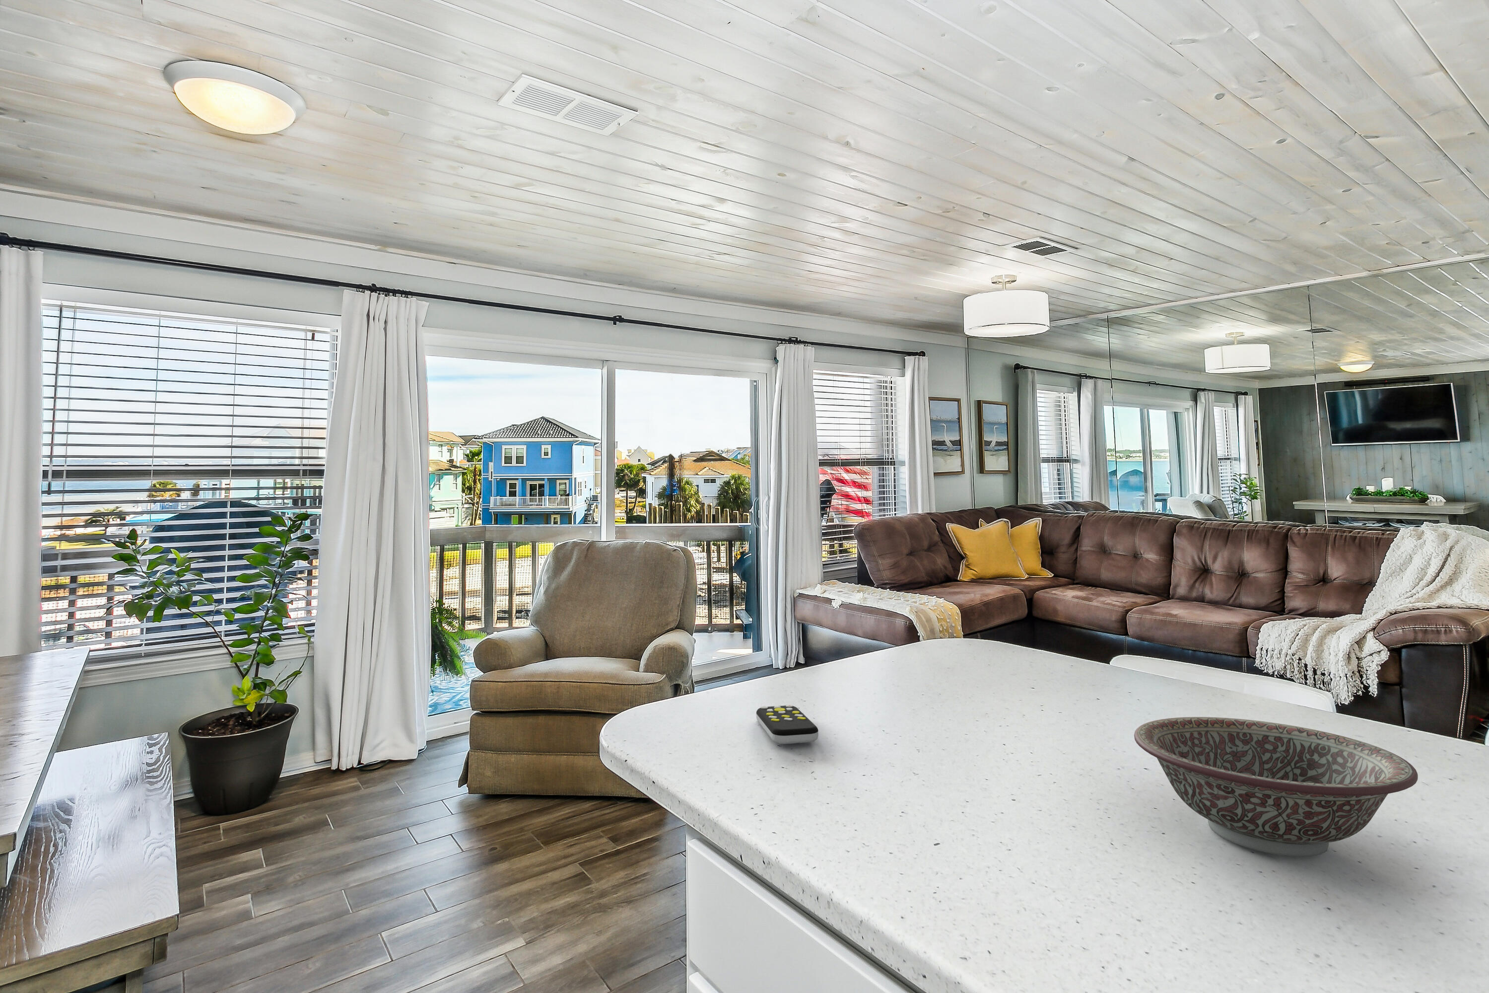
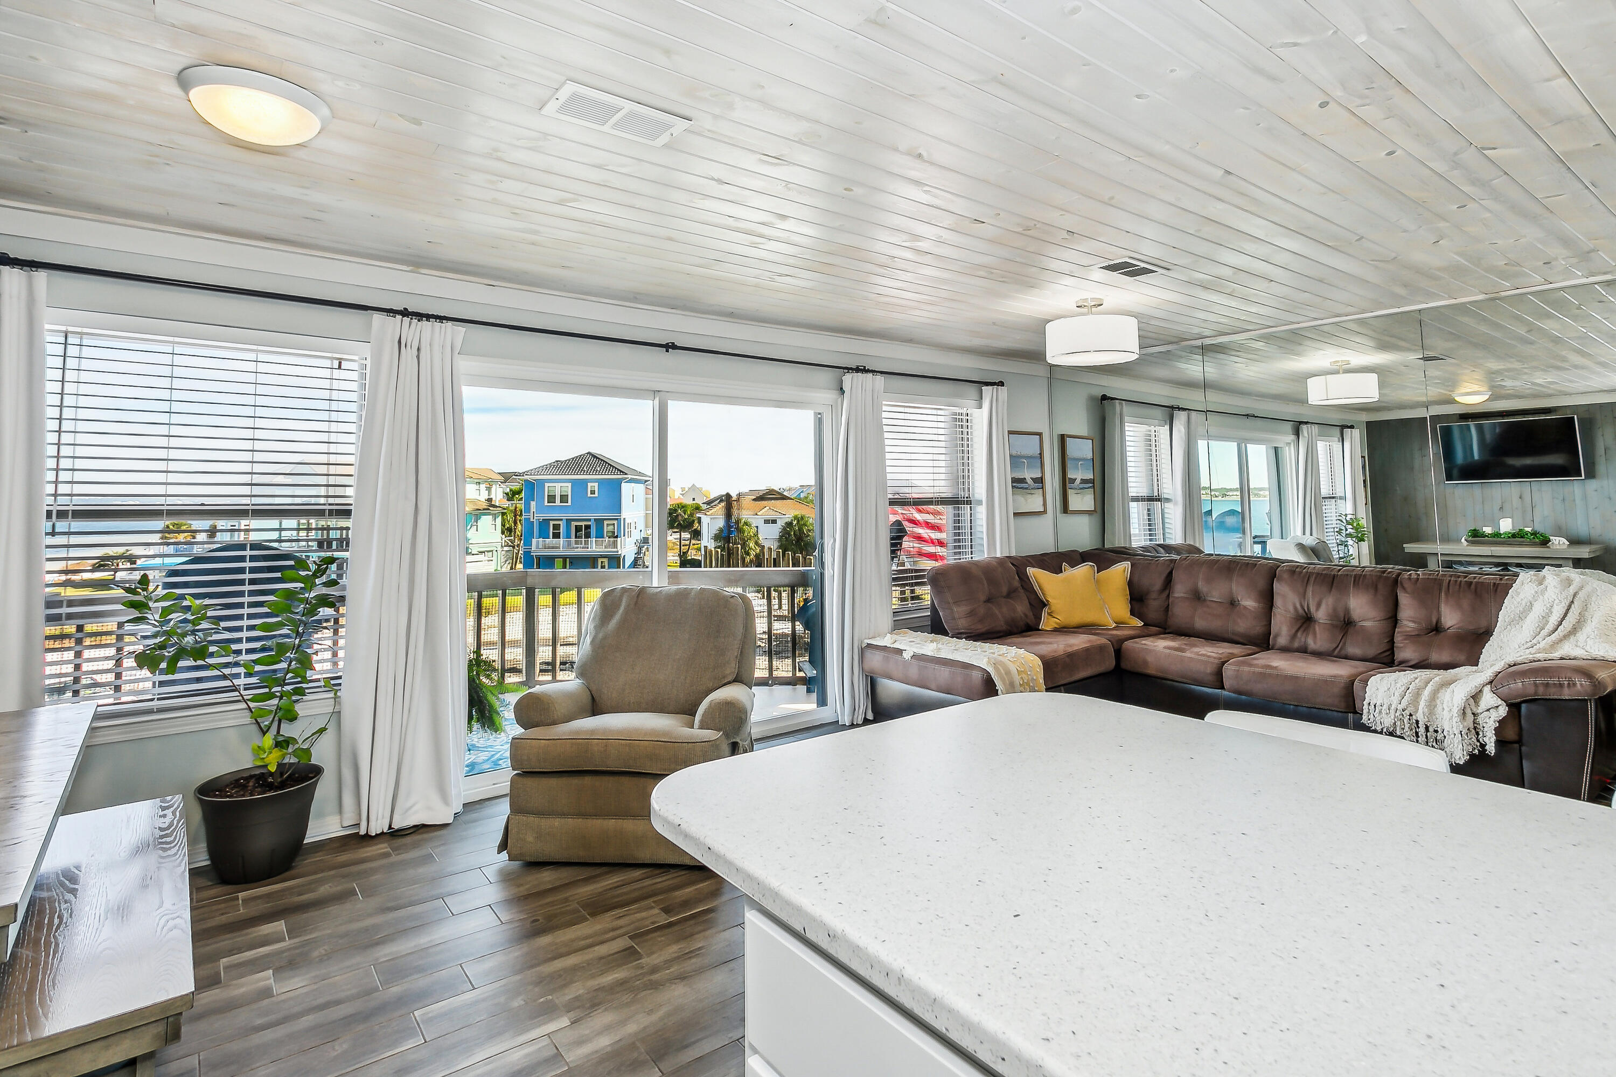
- decorative bowl (1264, 790)
- remote control (785, 723)
